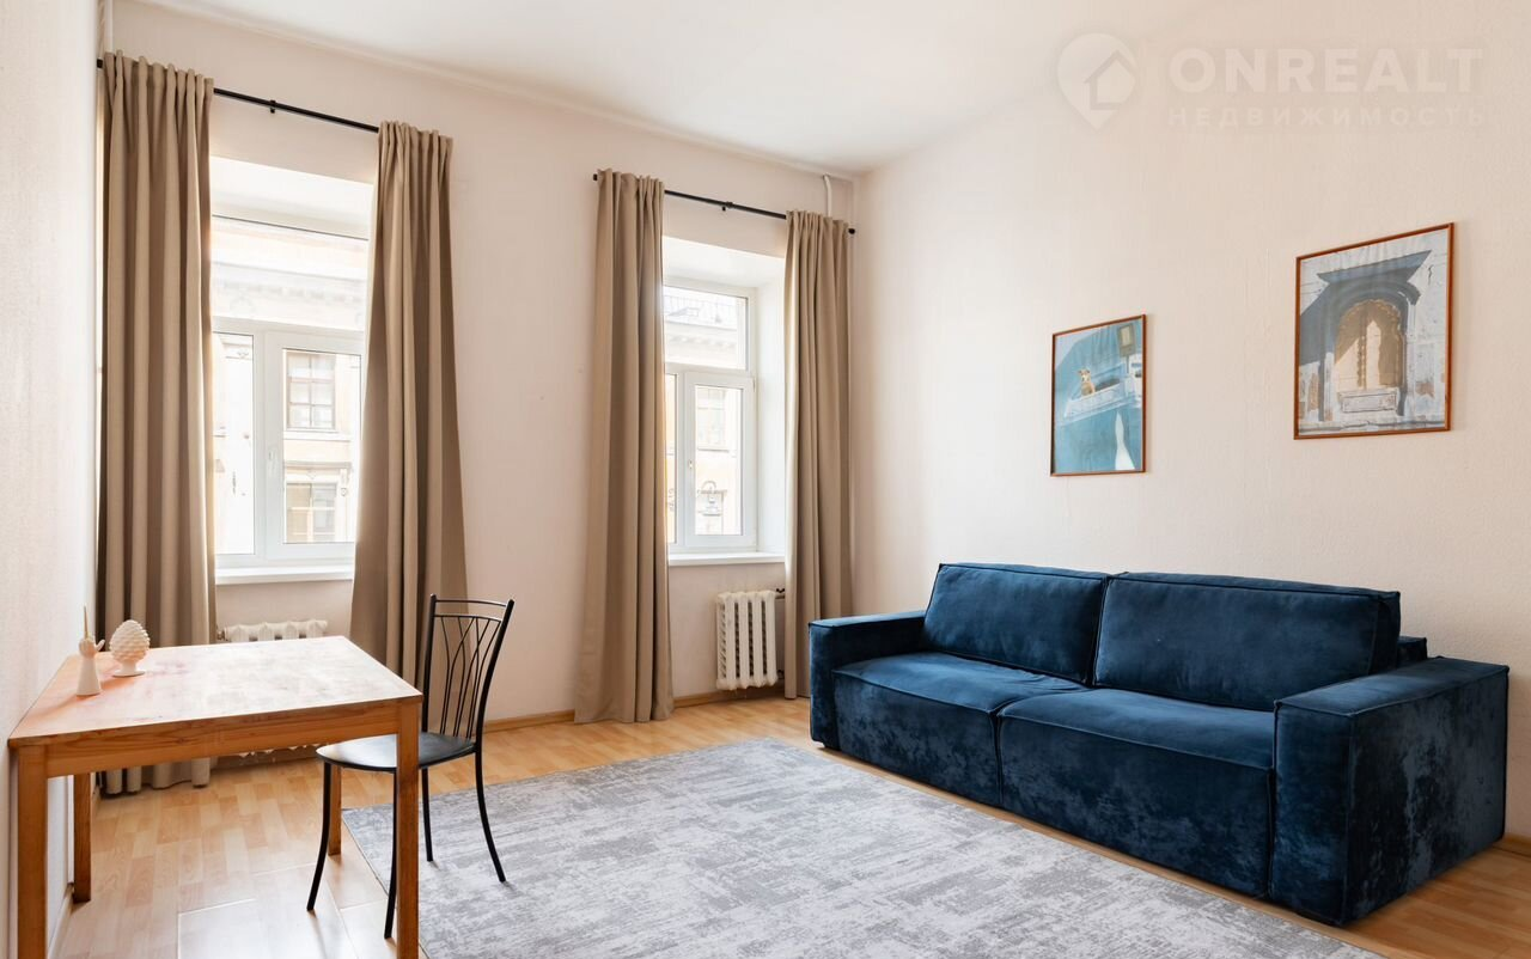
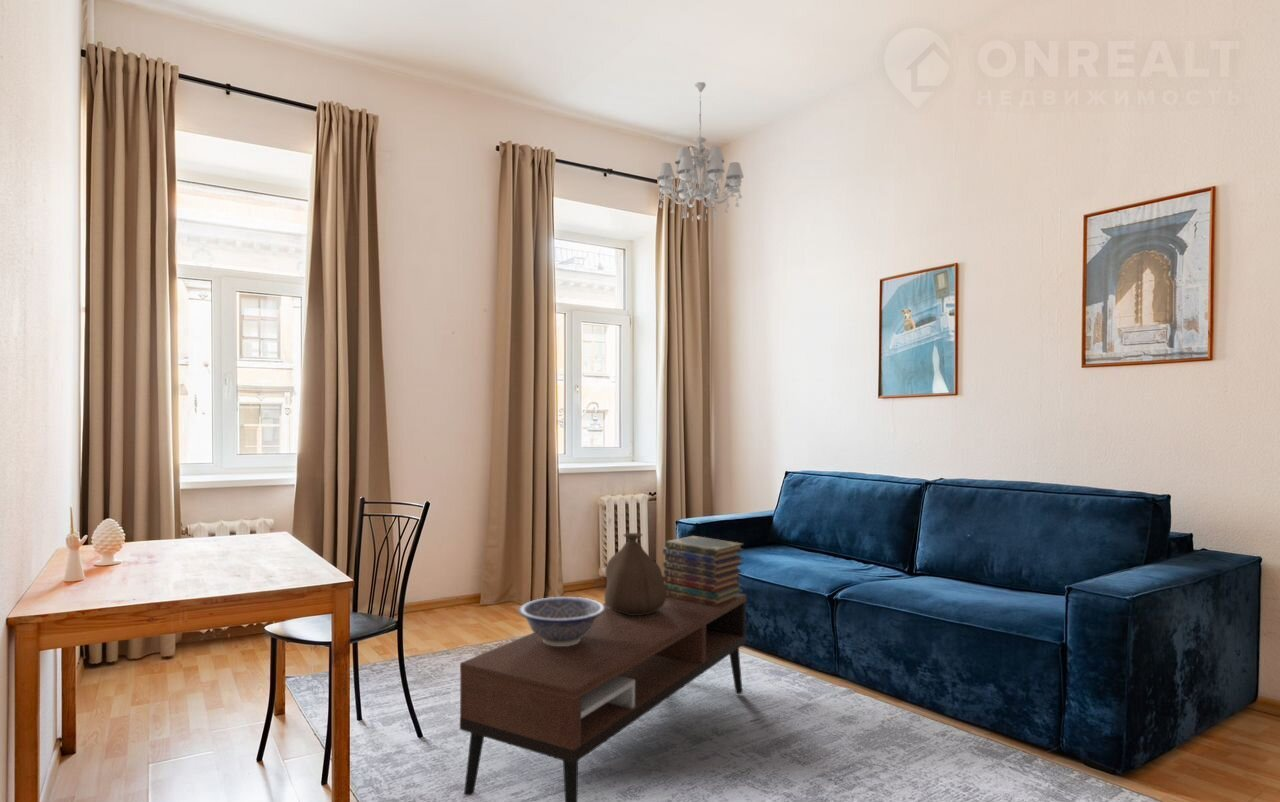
+ chandelier (700, 152)
+ book stack (703, 569)
+ decorative bowl (561, 623)
+ bag (632, 571)
+ coffee table (624, 679)
